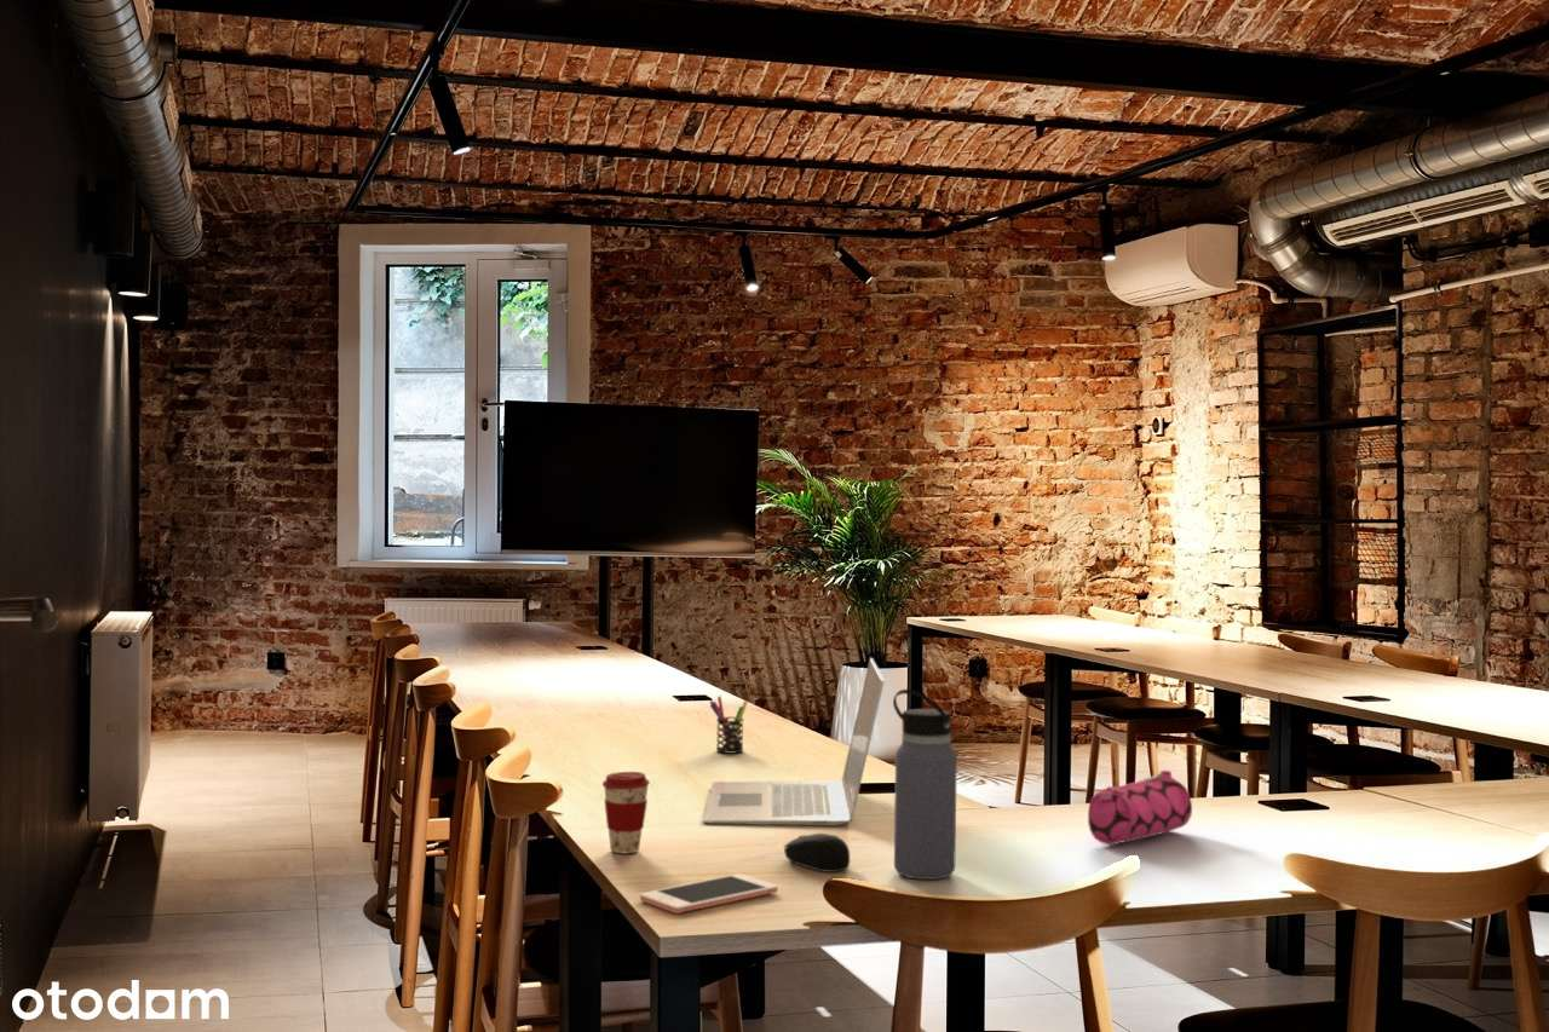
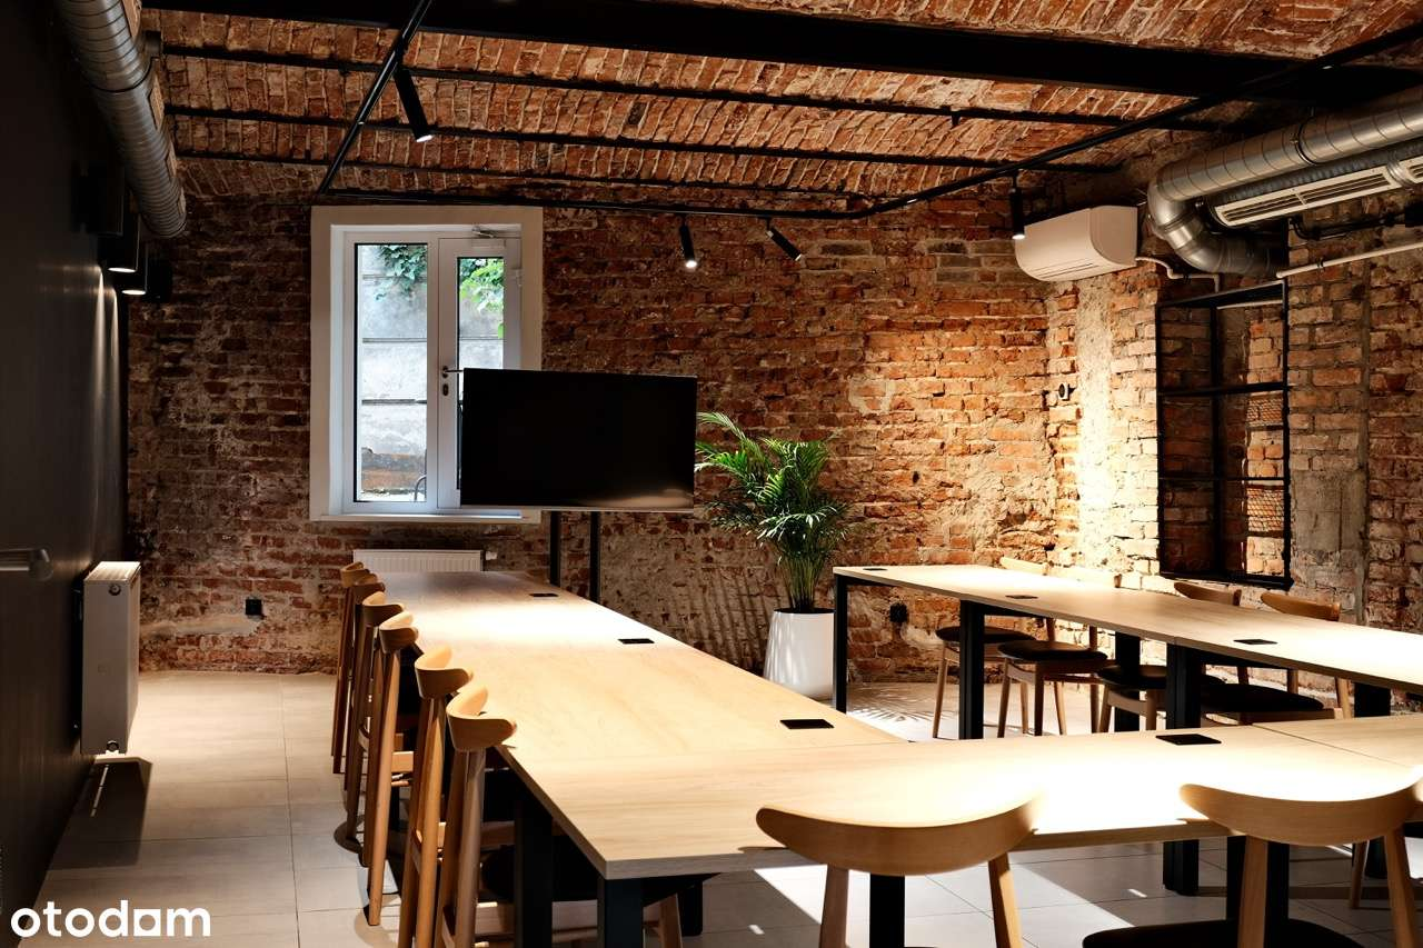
- water bottle (923, 780)
- laptop (793, 782)
- cell phone (709, 893)
- computer mouse (816, 848)
- pencil case (1138, 807)
- coffee cup (624, 812)
- pen holder (730, 723)
